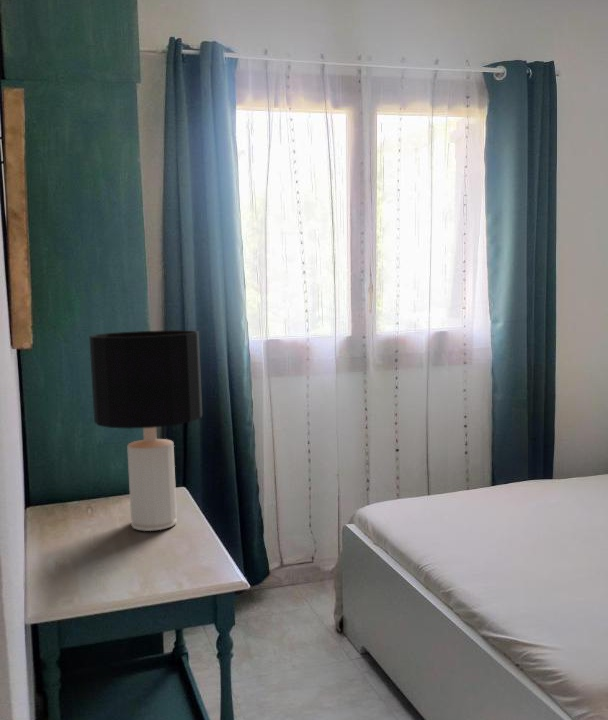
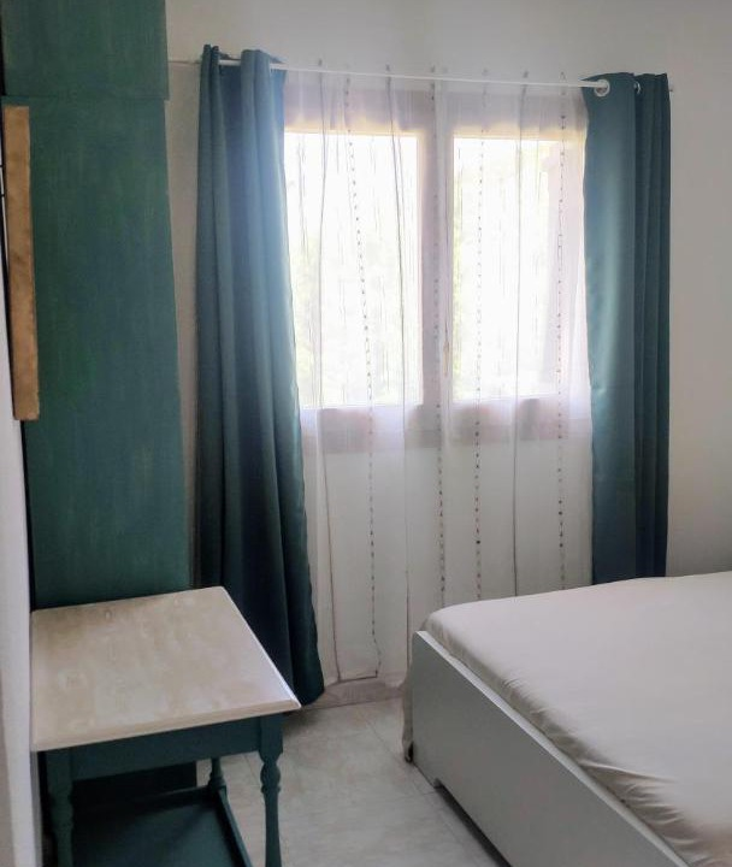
- desk lamp (149, 429)
